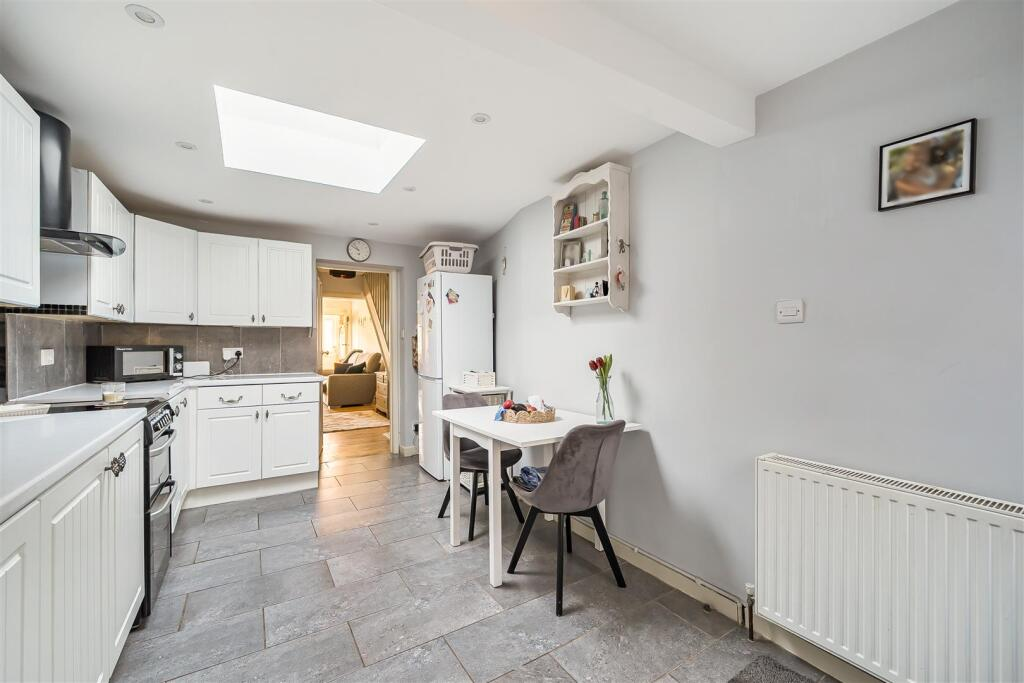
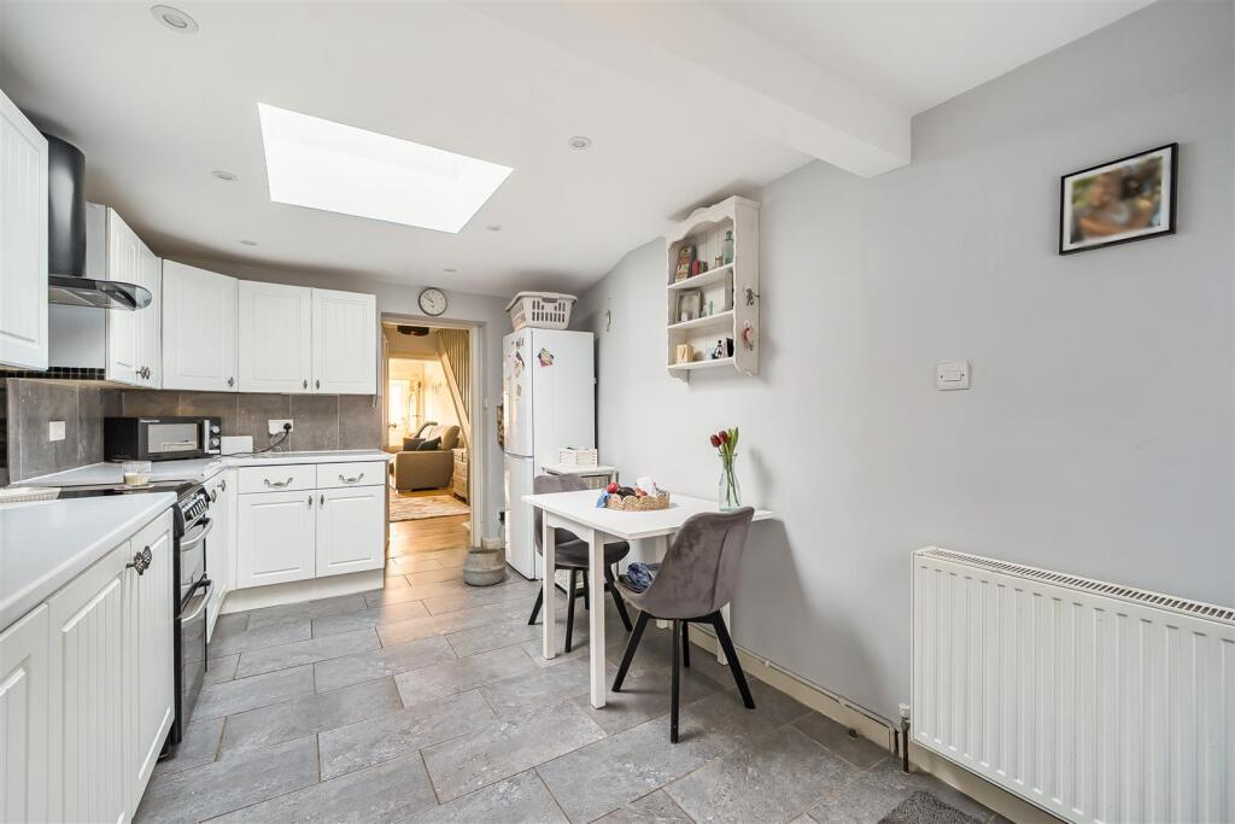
+ woven basket (486, 560)
